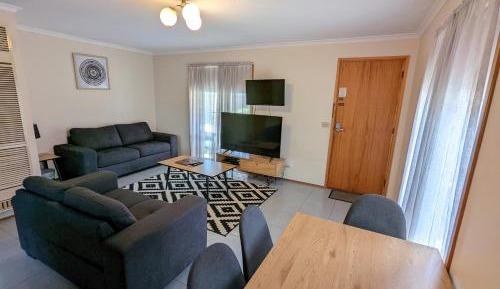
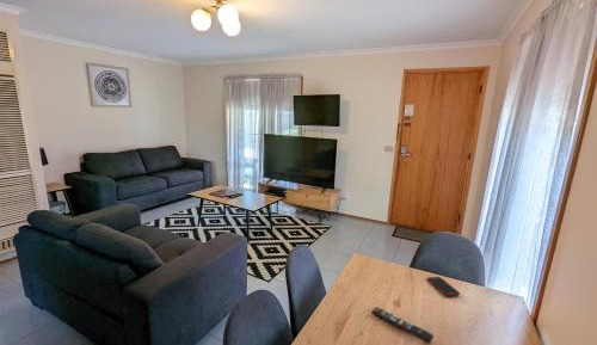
+ remote control (400, 324)
+ cell phone (442, 285)
